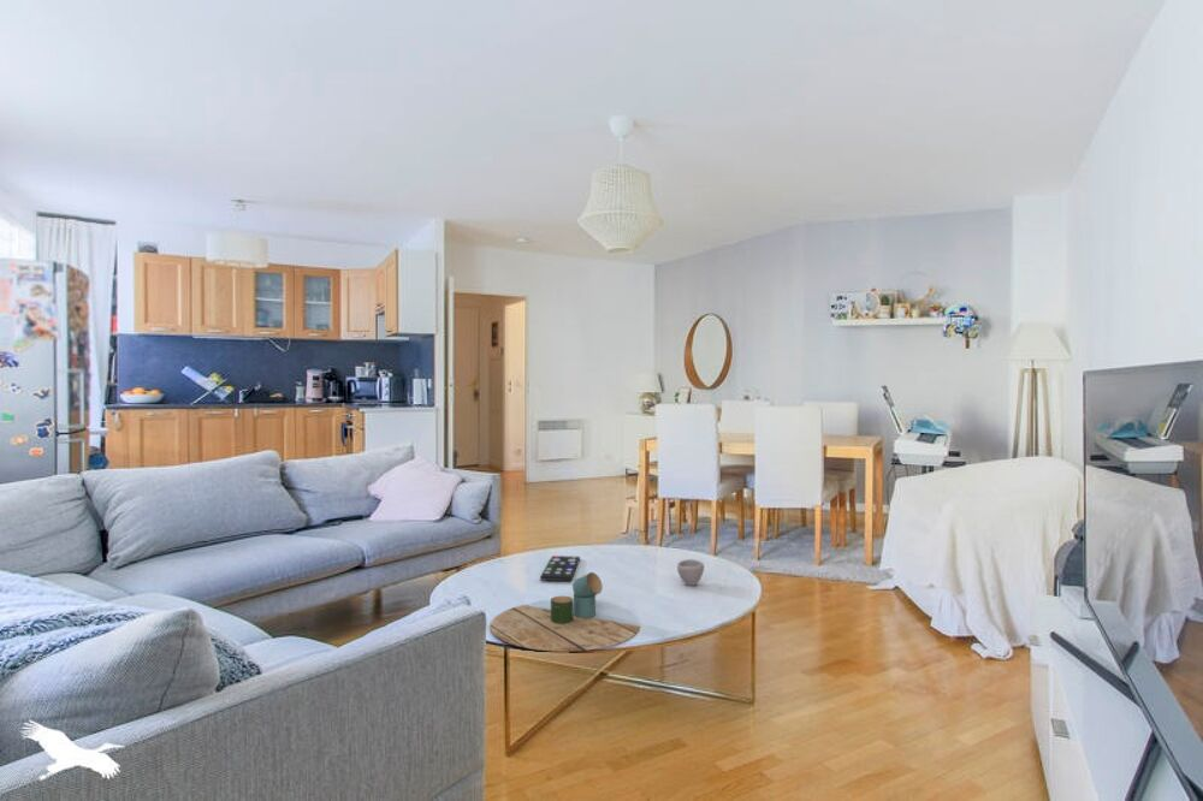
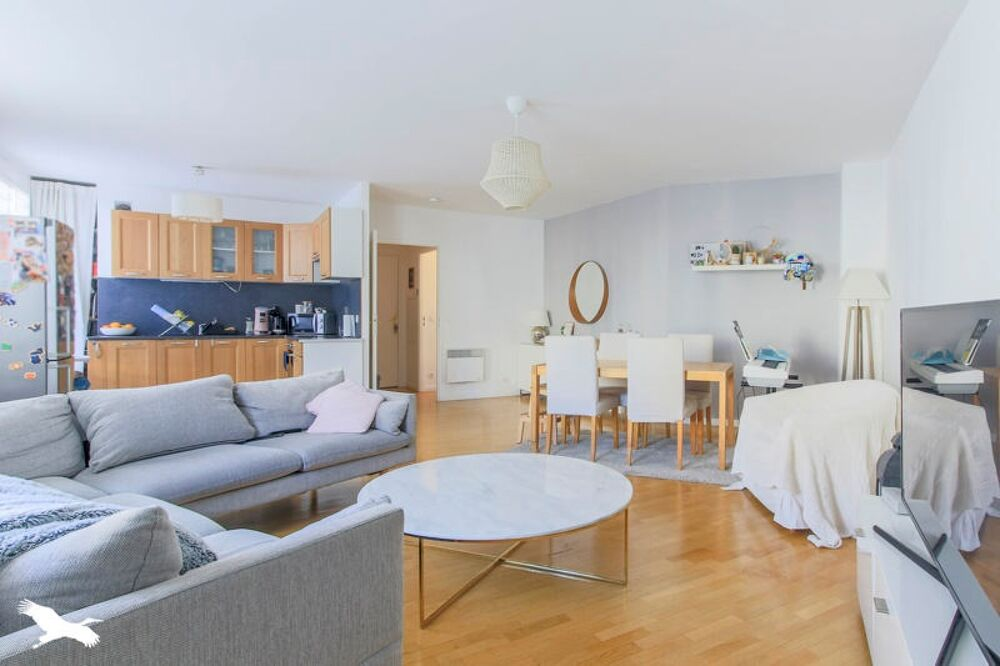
- remote control (561, 566)
- cup (689, 571)
- decorative tray (565, 600)
